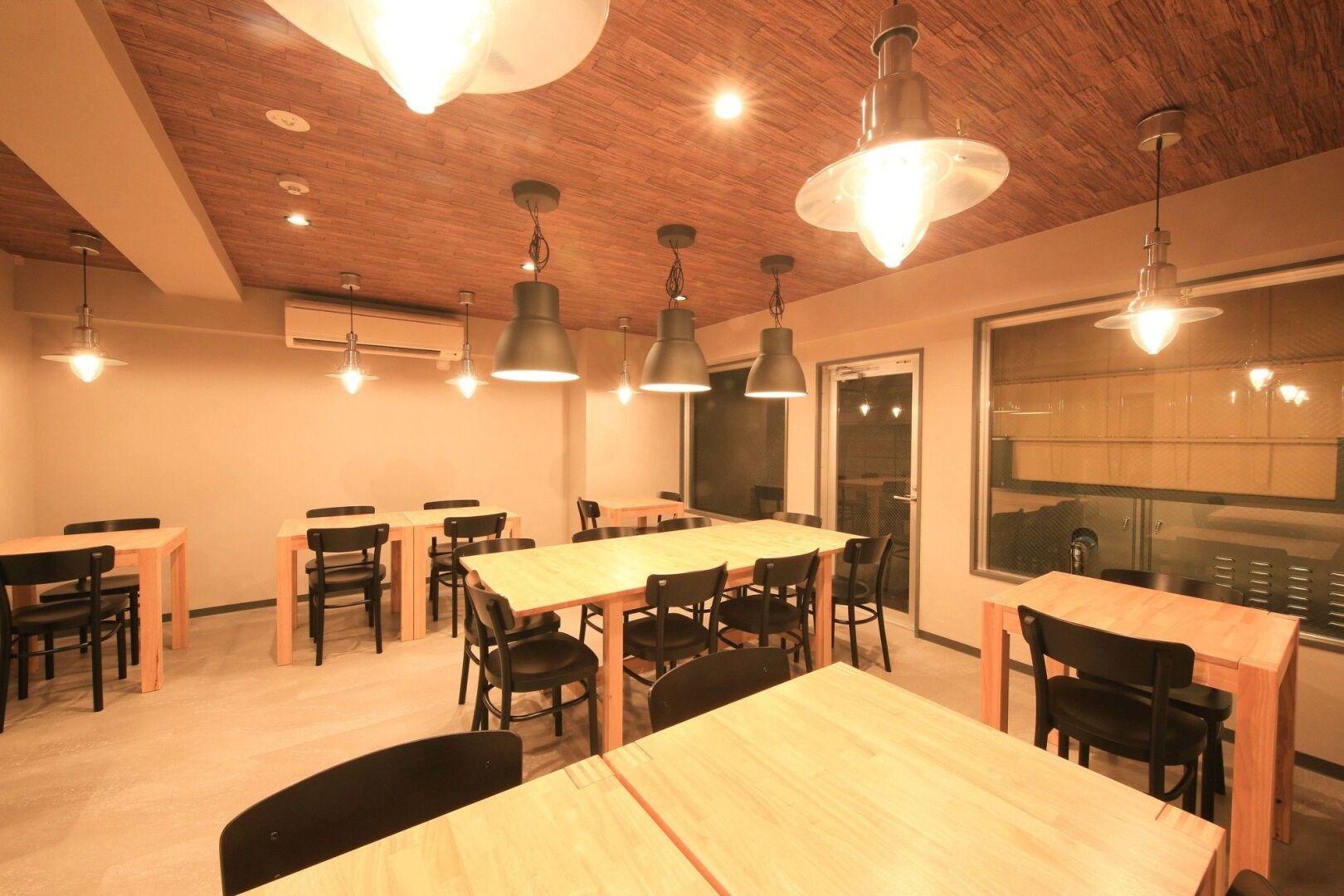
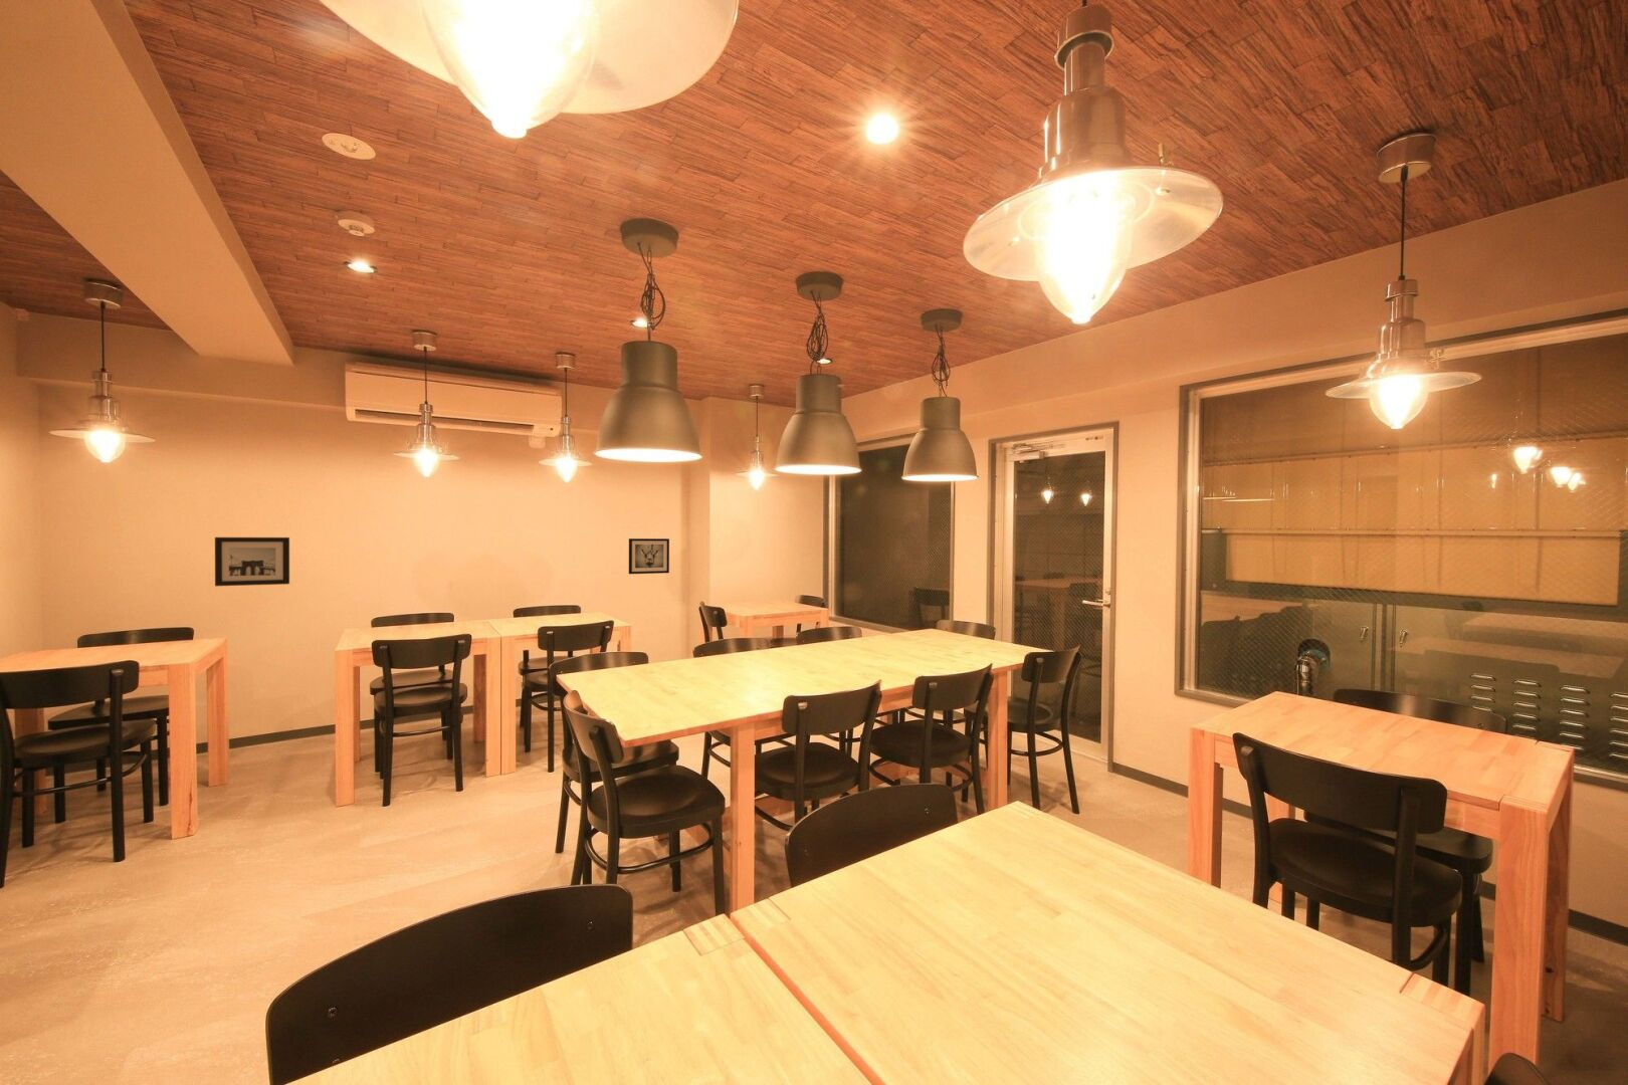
+ wall art (253, 561)
+ wall art (649, 556)
